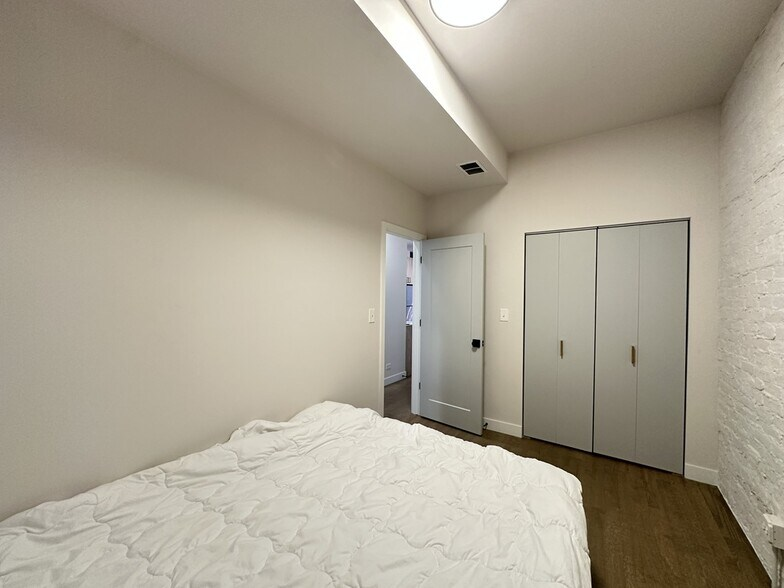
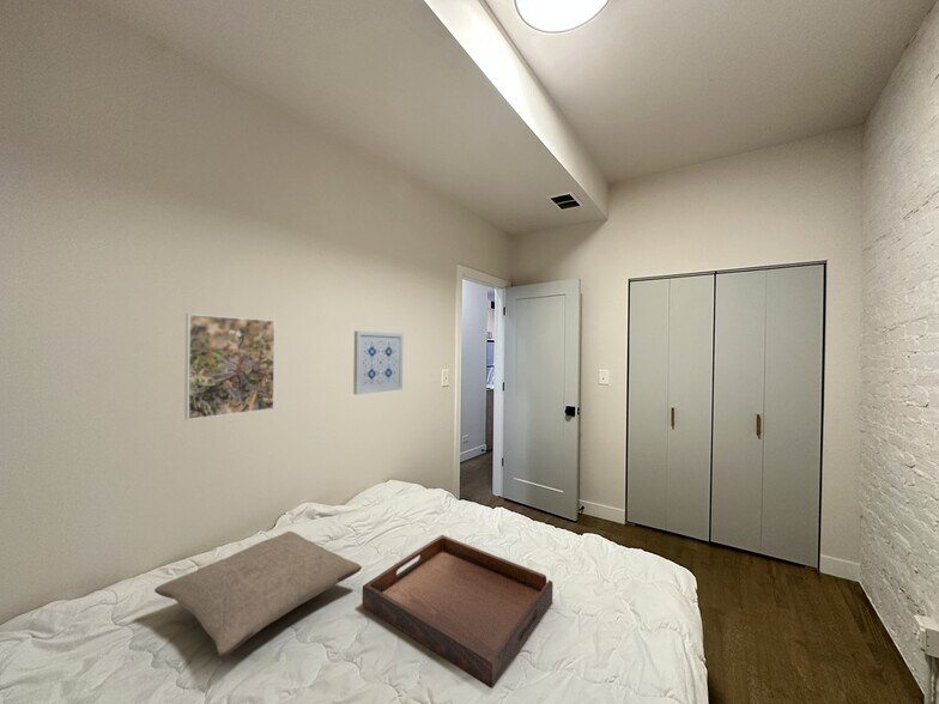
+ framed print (234, 365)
+ wall art (380, 362)
+ serving tray (460, 591)
+ pillow (263, 579)
